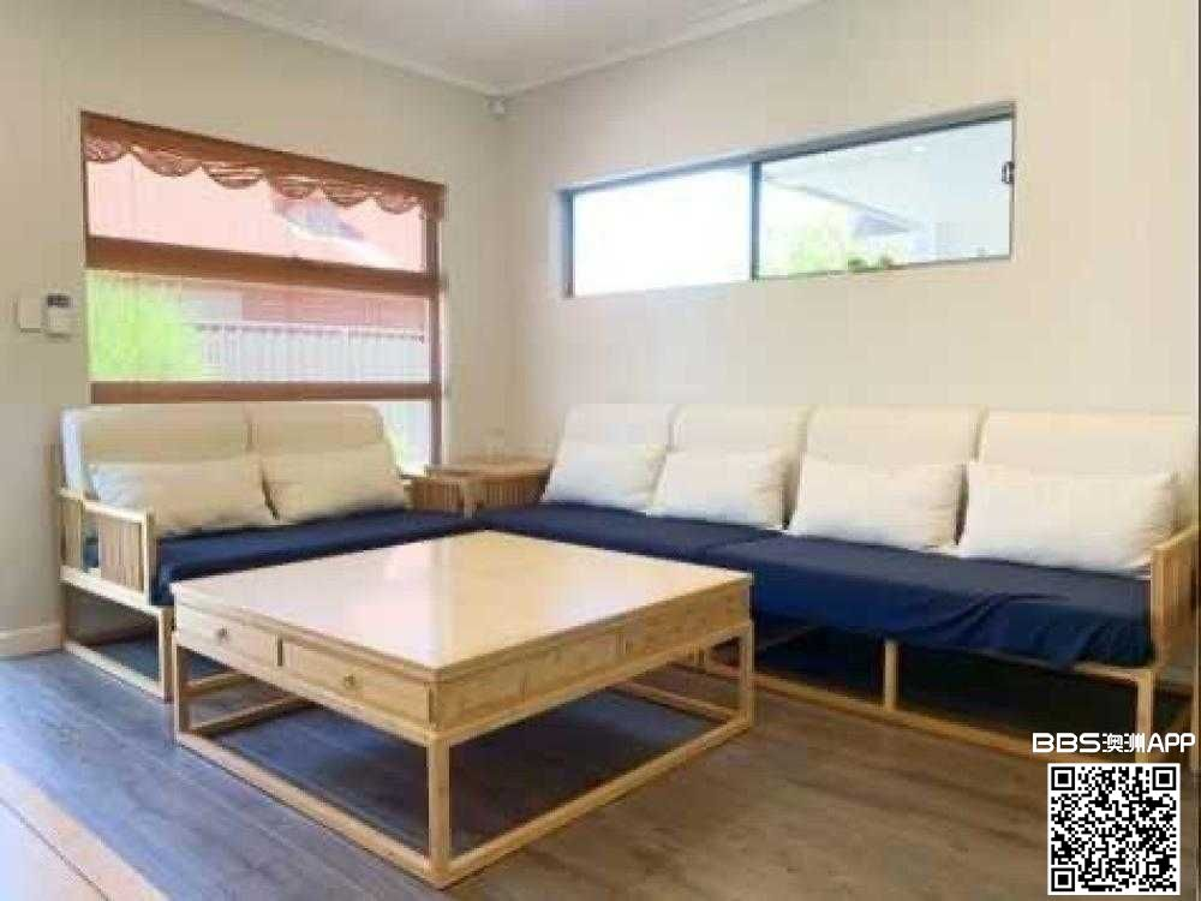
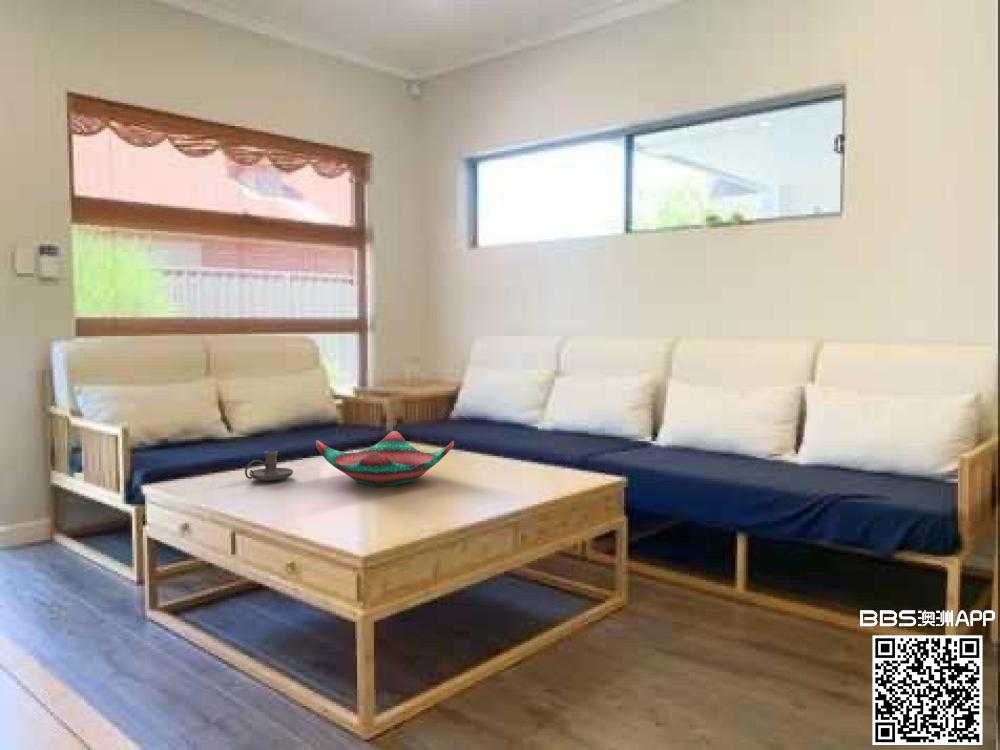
+ decorative bowl (385, 460)
+ candle holder (267, 466)
